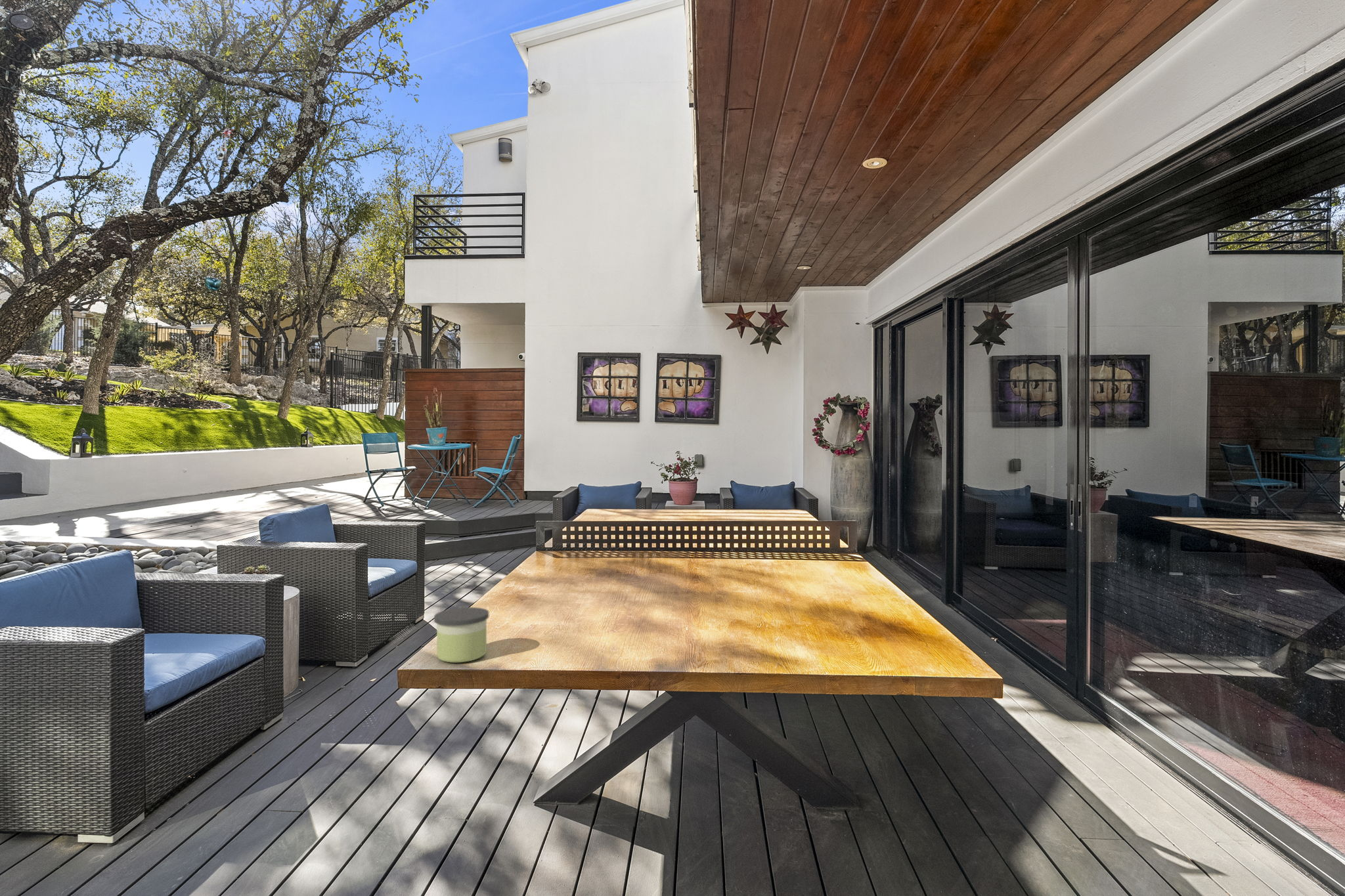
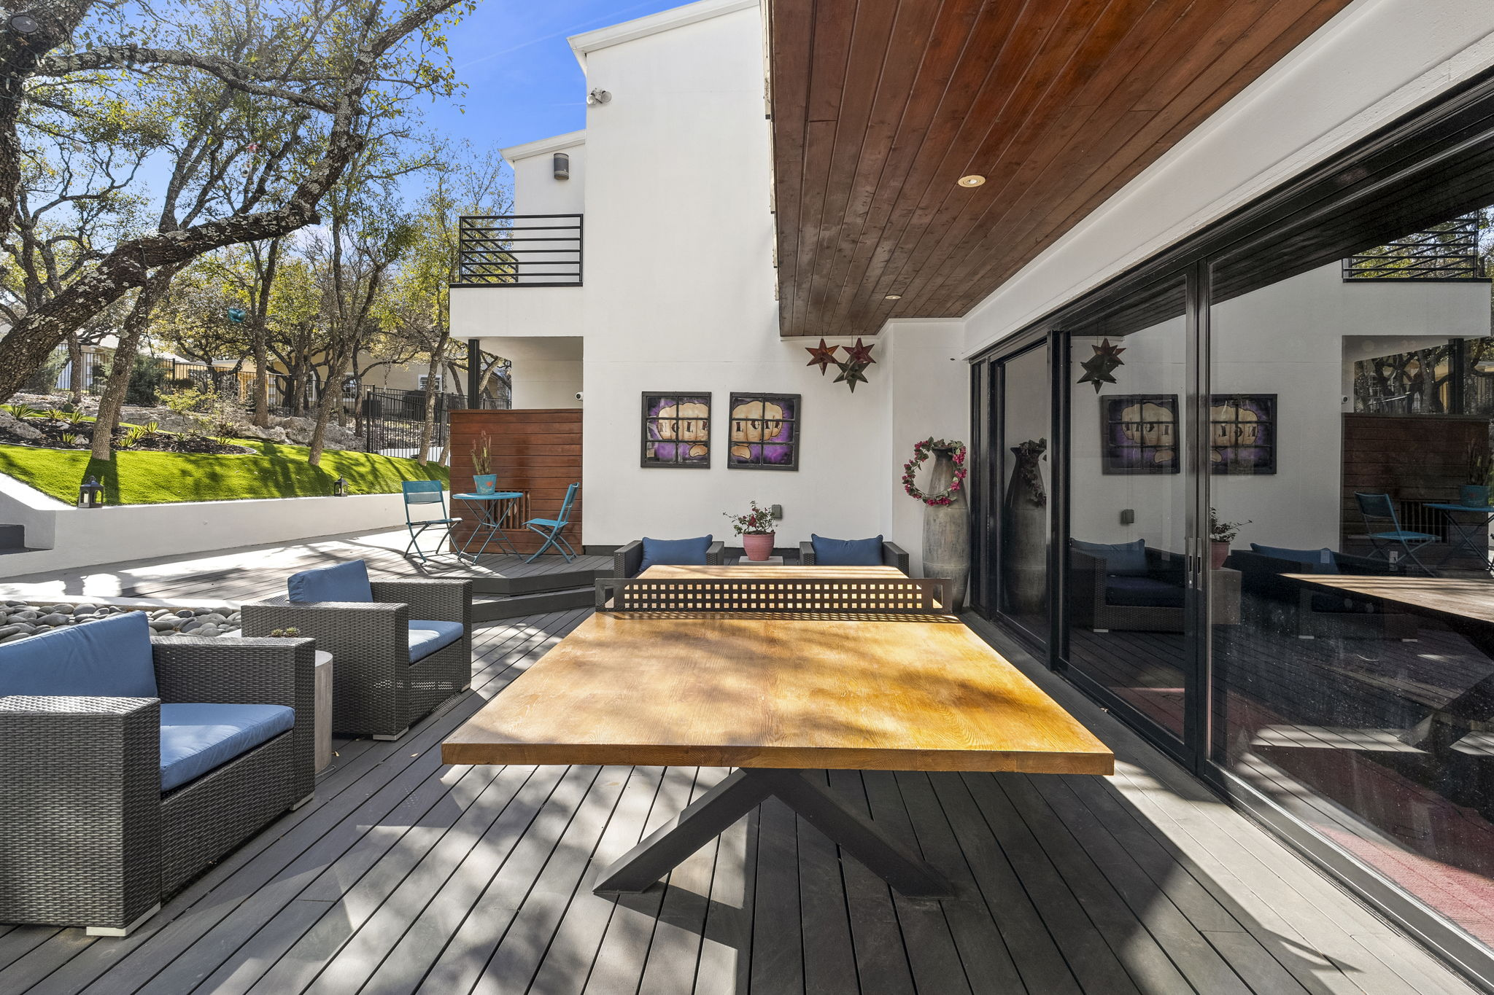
- candle (462, 635)
